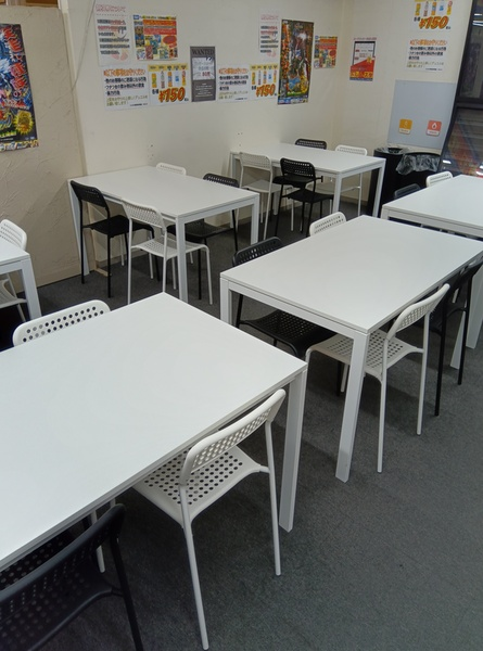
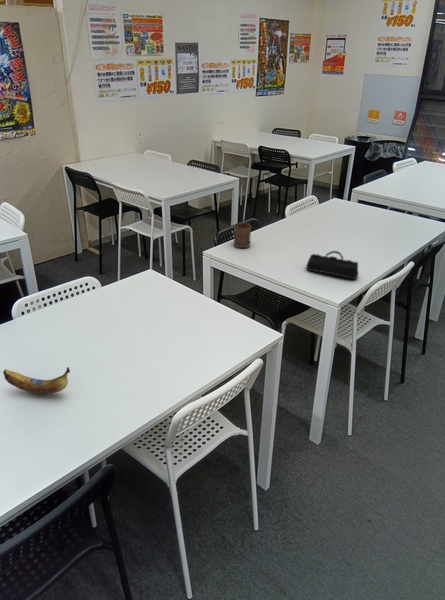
+ pencil case (333, 262)
+ cup (242, 235)
+ banana (38, 379)
